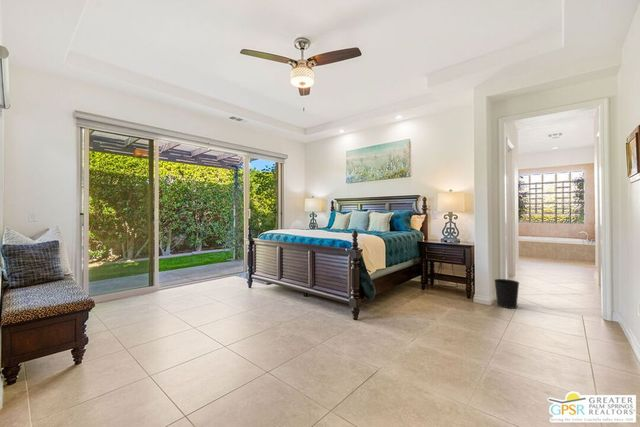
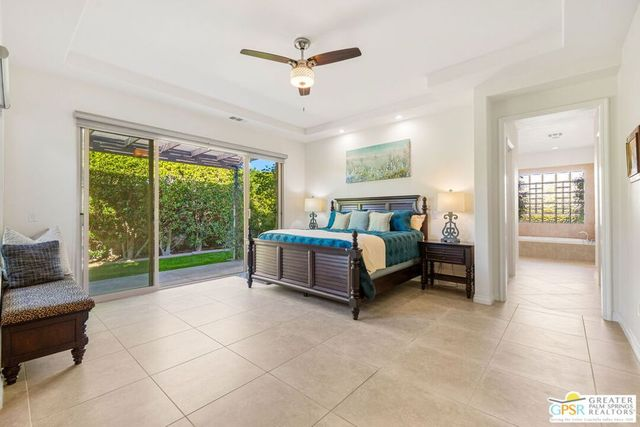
- wastebasket (506, 293)
